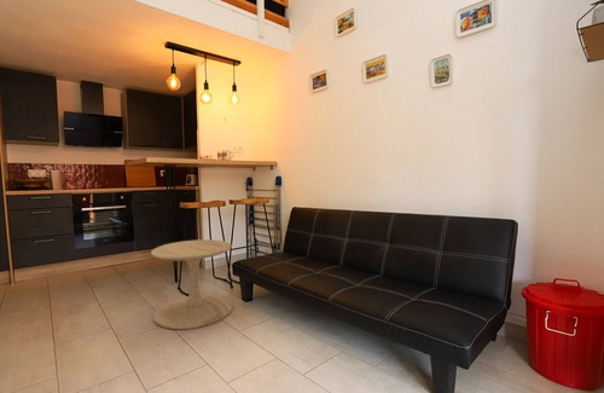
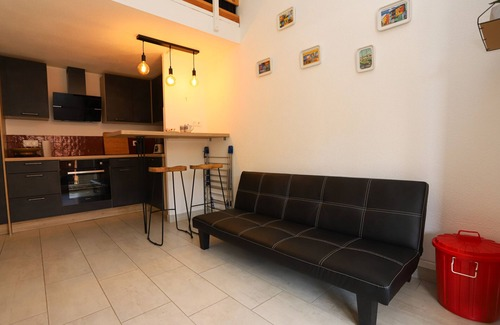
- side table (193, 279)
